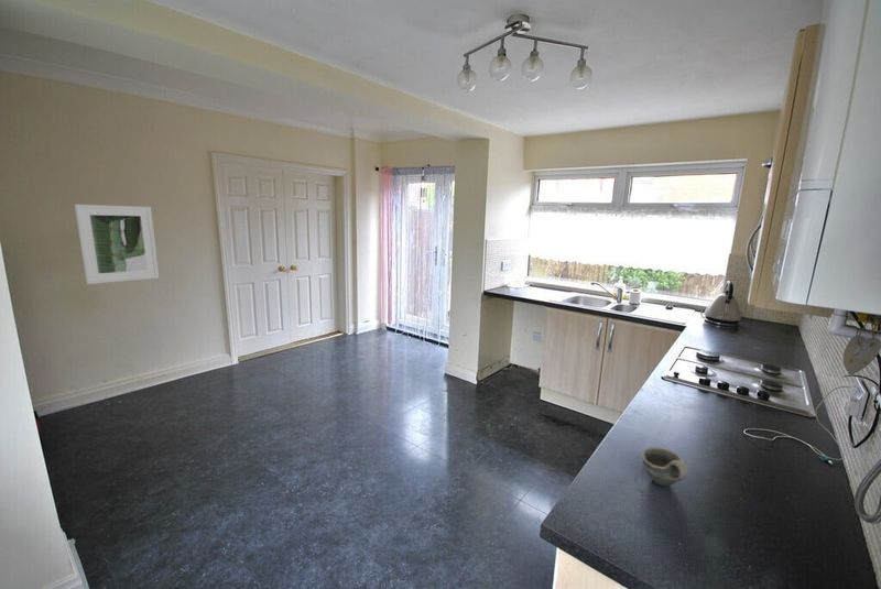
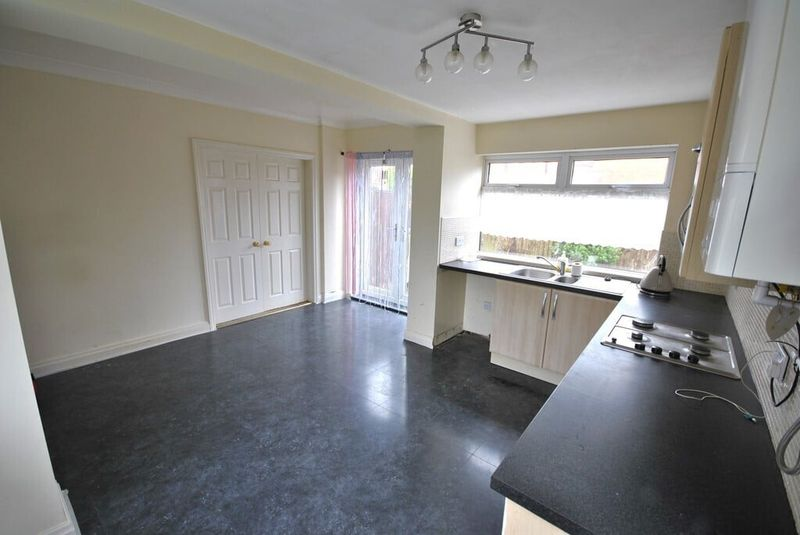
- cup (662, 467)
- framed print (119, 243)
